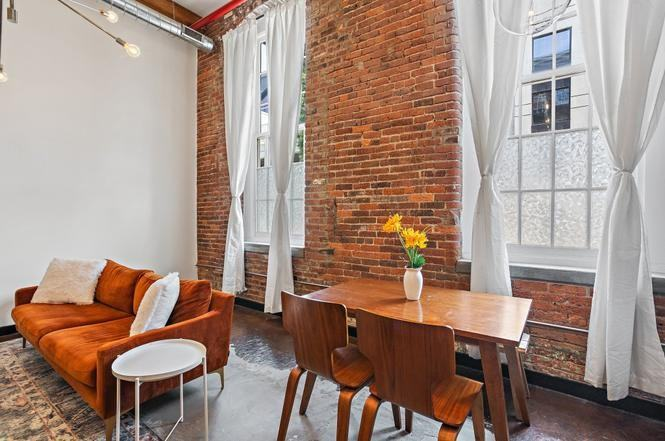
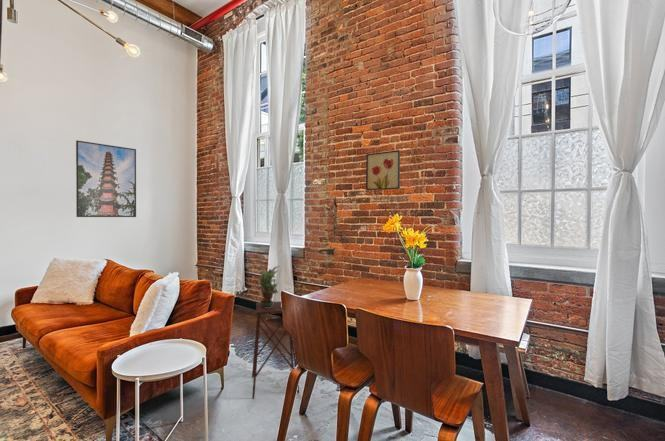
+ wall art (382, 171)
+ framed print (107, 181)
+ side table (274, 345)
+ potted plant (270, 285)
